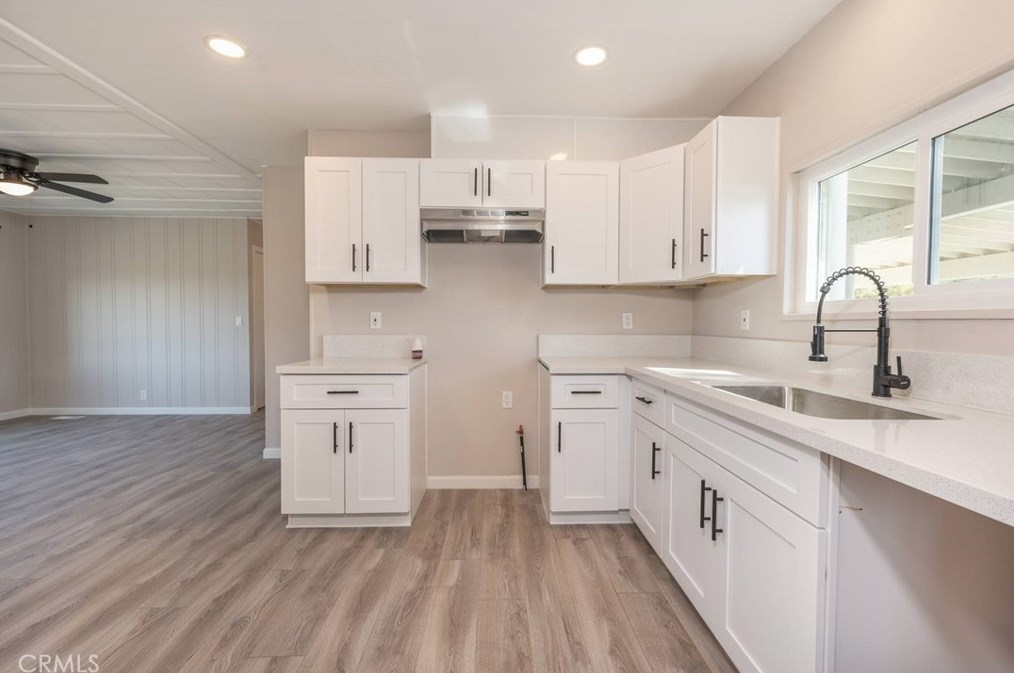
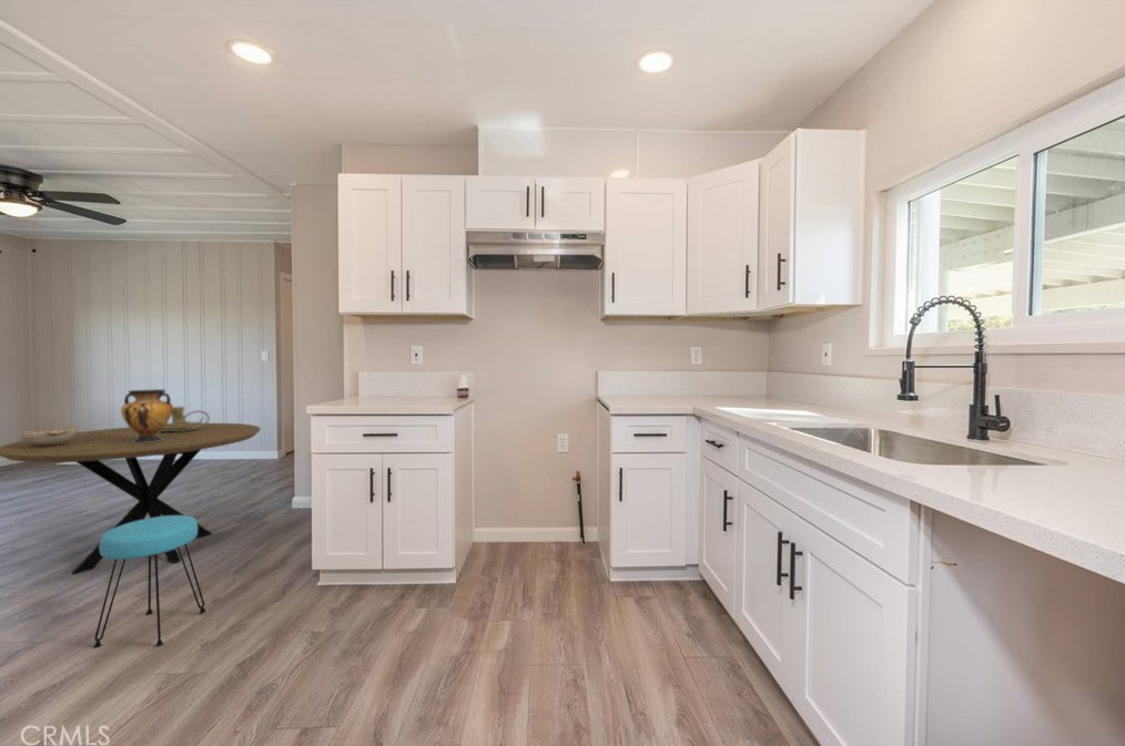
+ stool (150, 576)
+ candle holder (183, 418)
+ vase (148, 415)
+ decorative bowl (49, 436)
+ dining table (148, 493)
